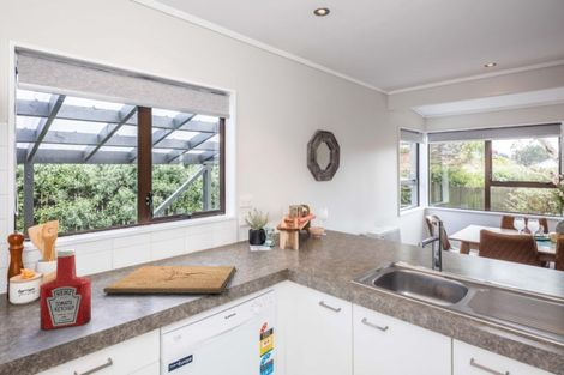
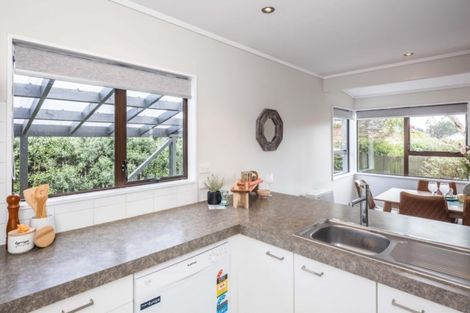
- cutting board (176, 277)
- soap bottle (66, 286)
